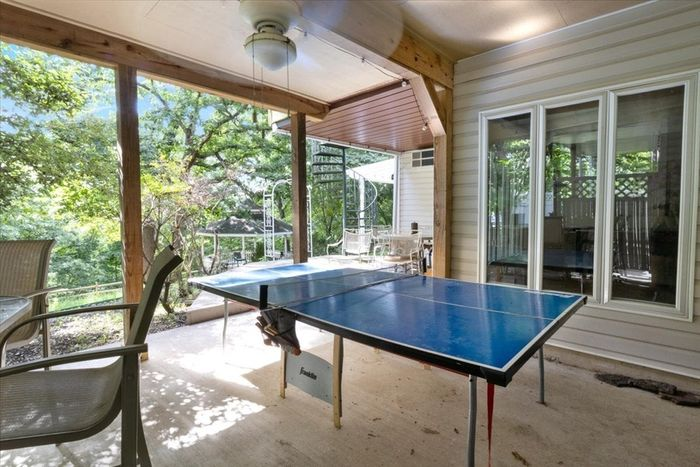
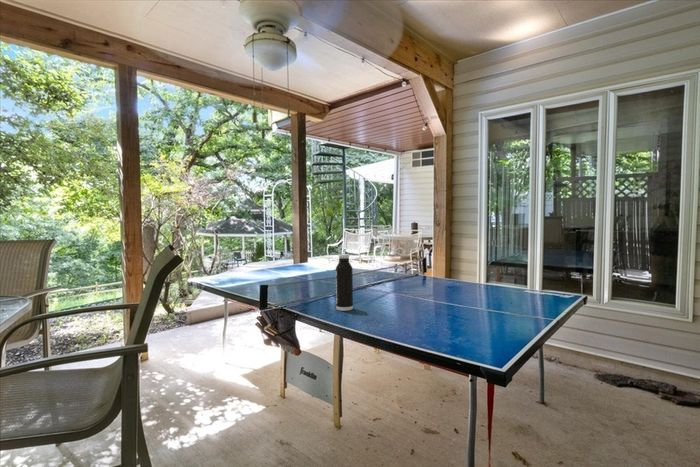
+ water bottle (344, 281)
